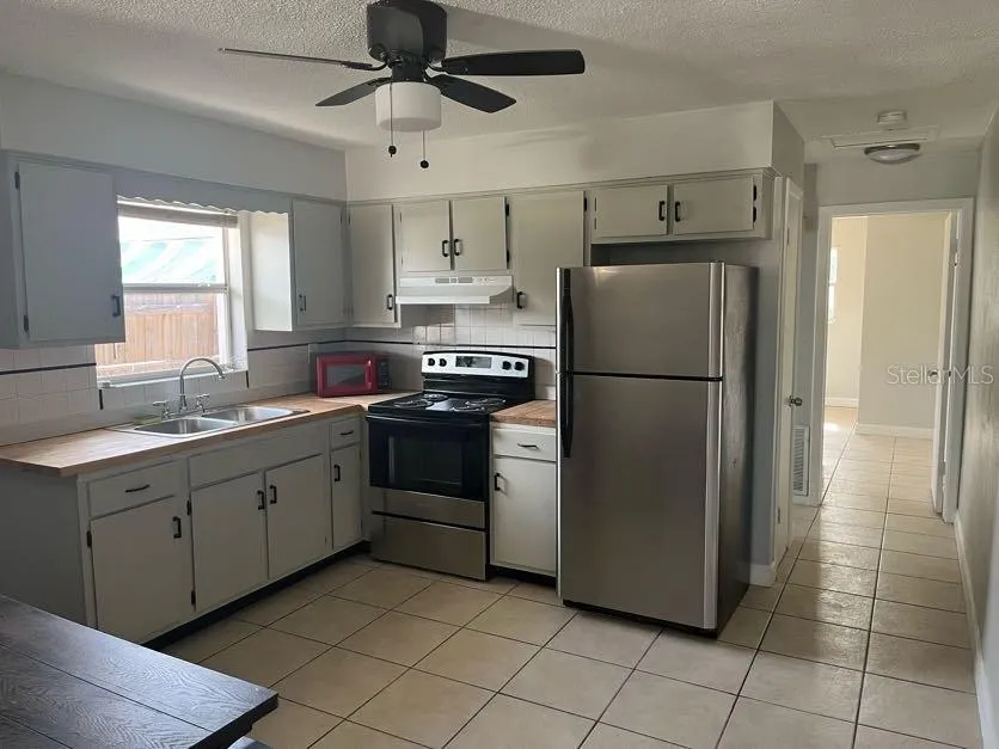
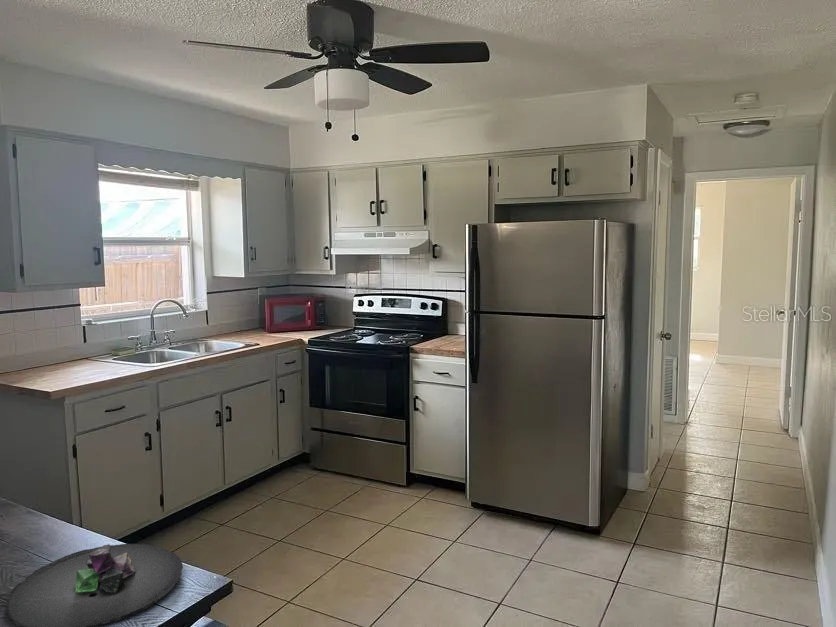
+ mineral sample (98, 566)
